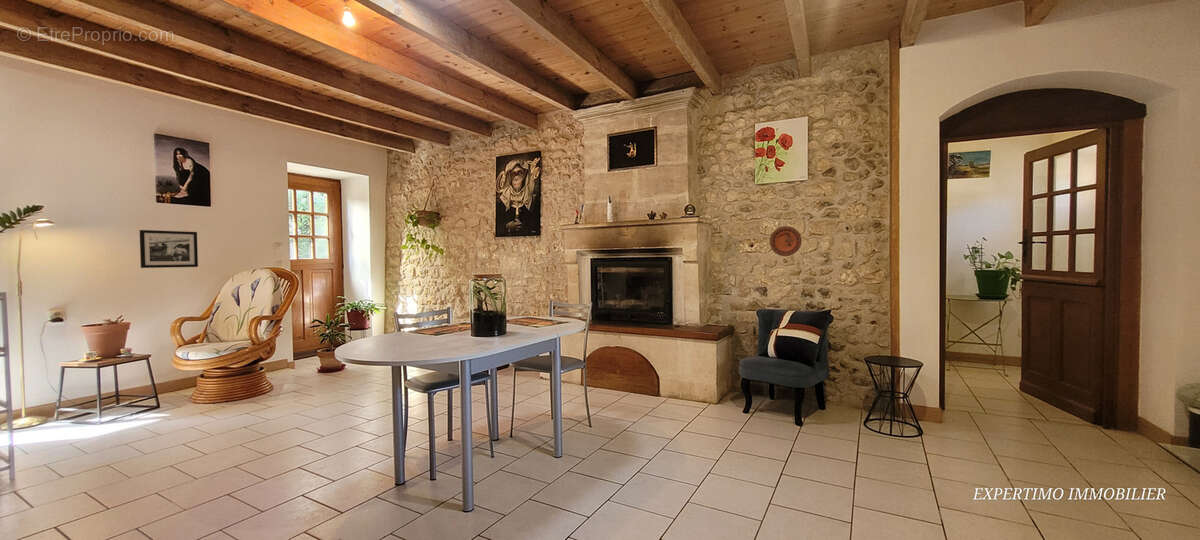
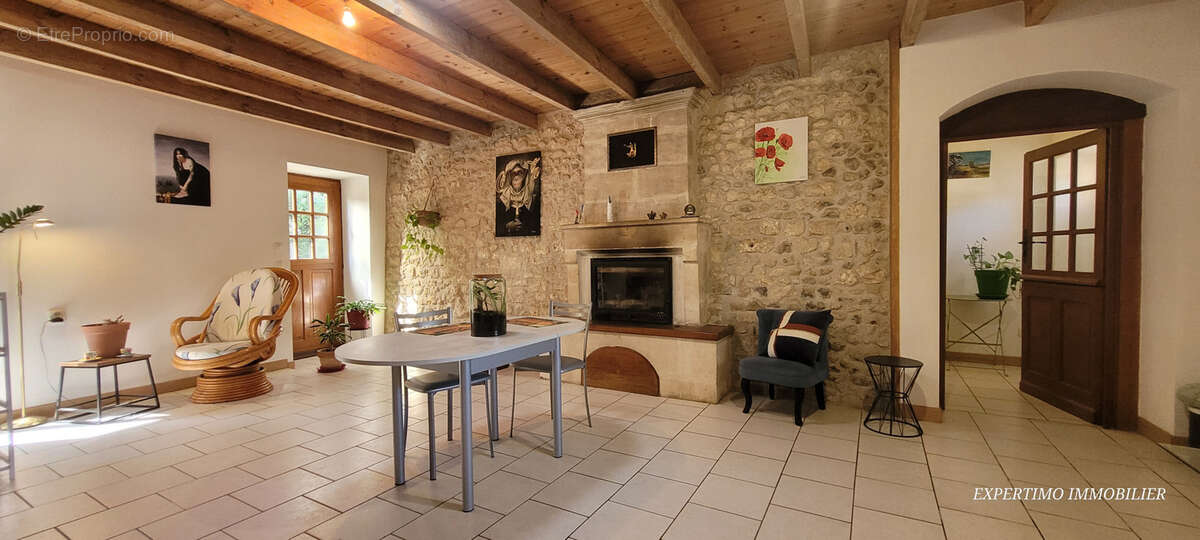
- picture frame (169, 249)
- decorative plate (785, 241)
